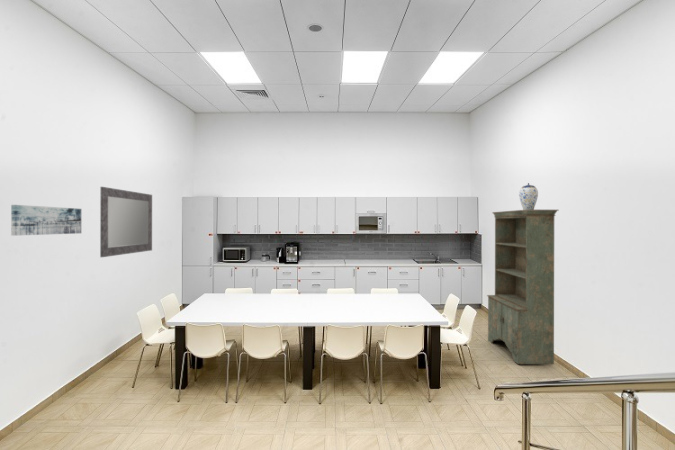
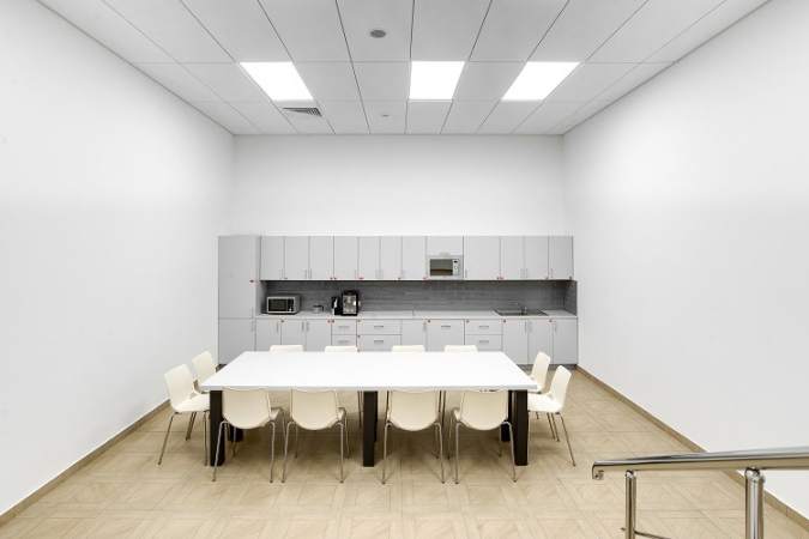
- mirror (129, 222)
- decorative urn (528, 196)
- bookshelf (518, 281)
- wall art (50, 220)
